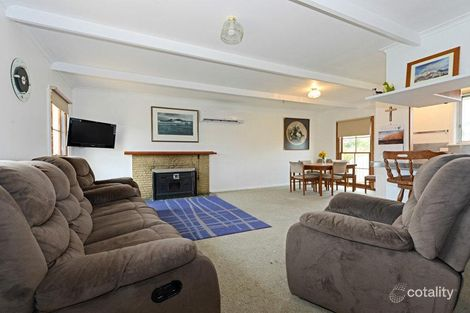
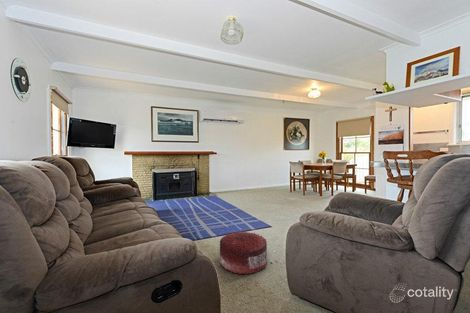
+ pouf (243, 249)
